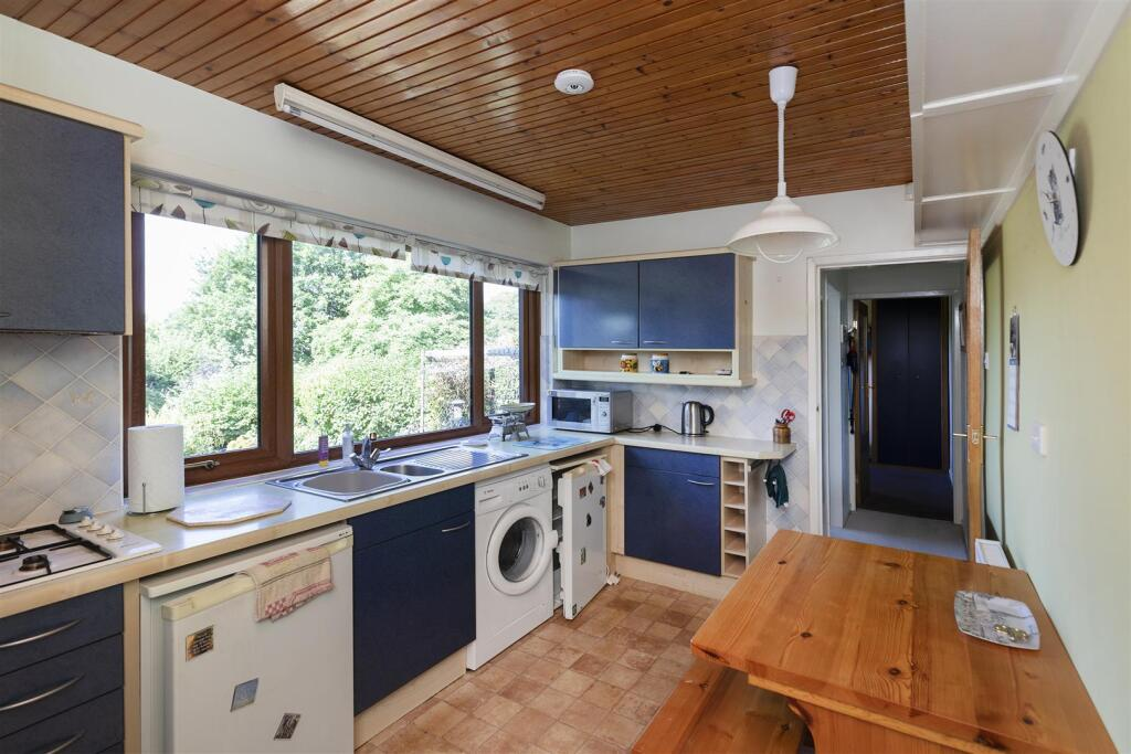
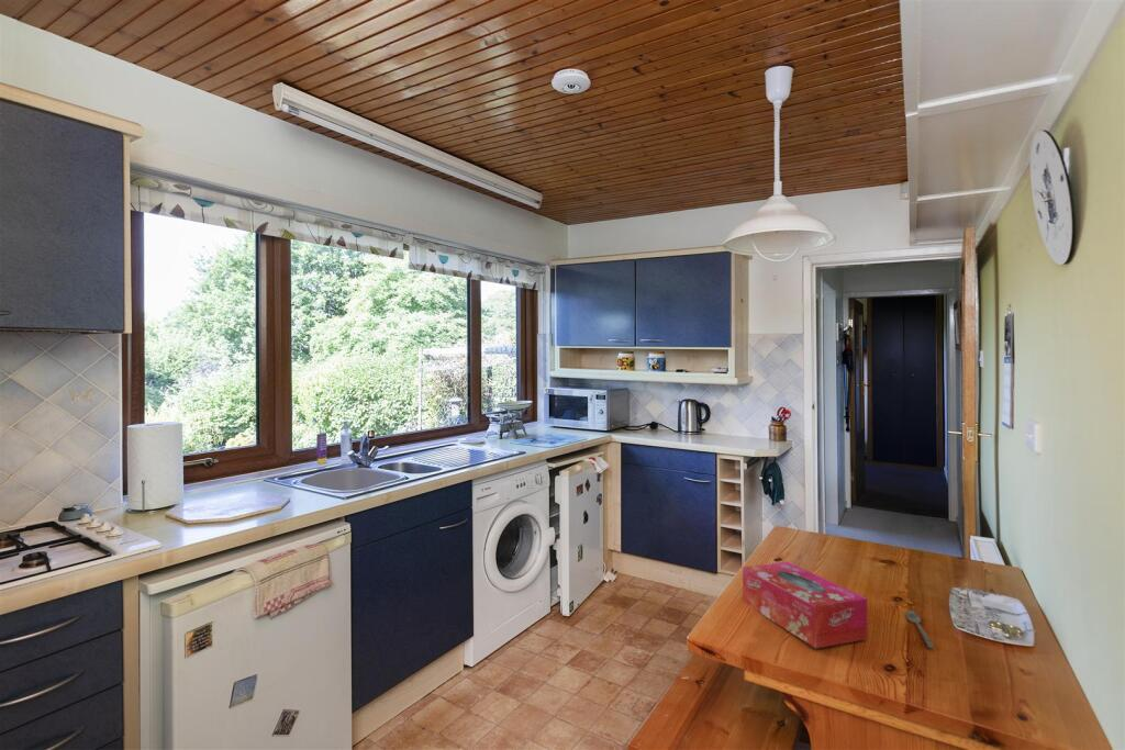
+ tissue box (800, 600)
+ spoon (920, 627)
